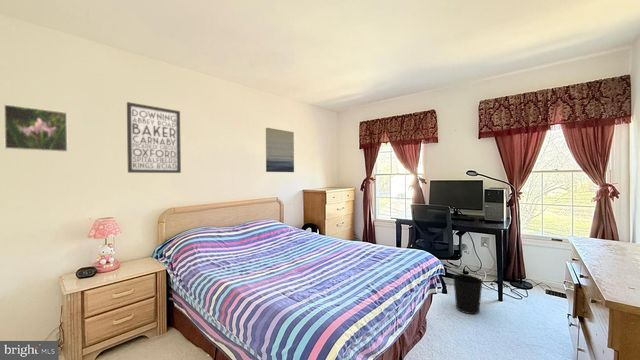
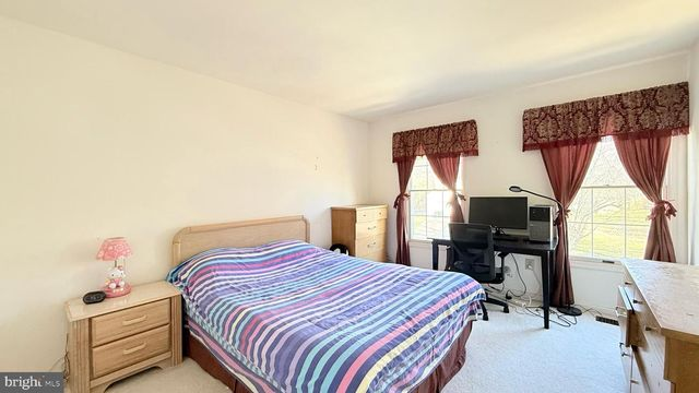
- wastebasket (467, 294)
- wall art (280, 151)
- wall art (155, 139)
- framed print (37, 129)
